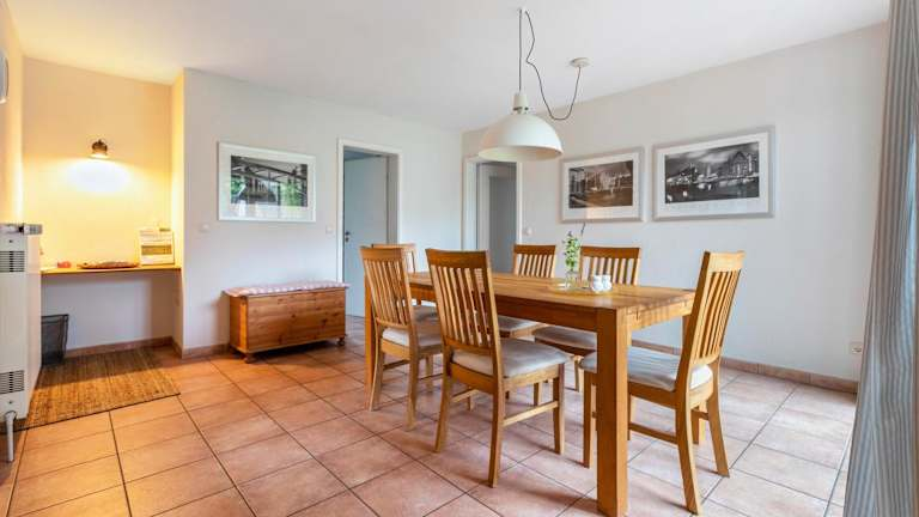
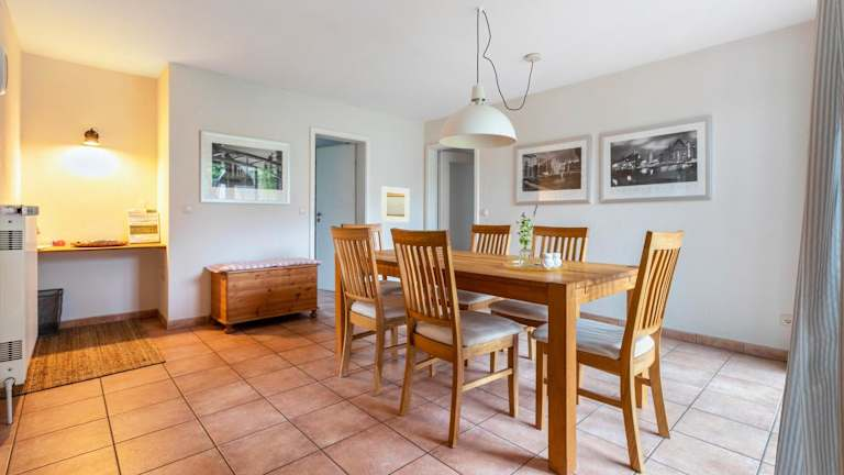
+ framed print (395, 205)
